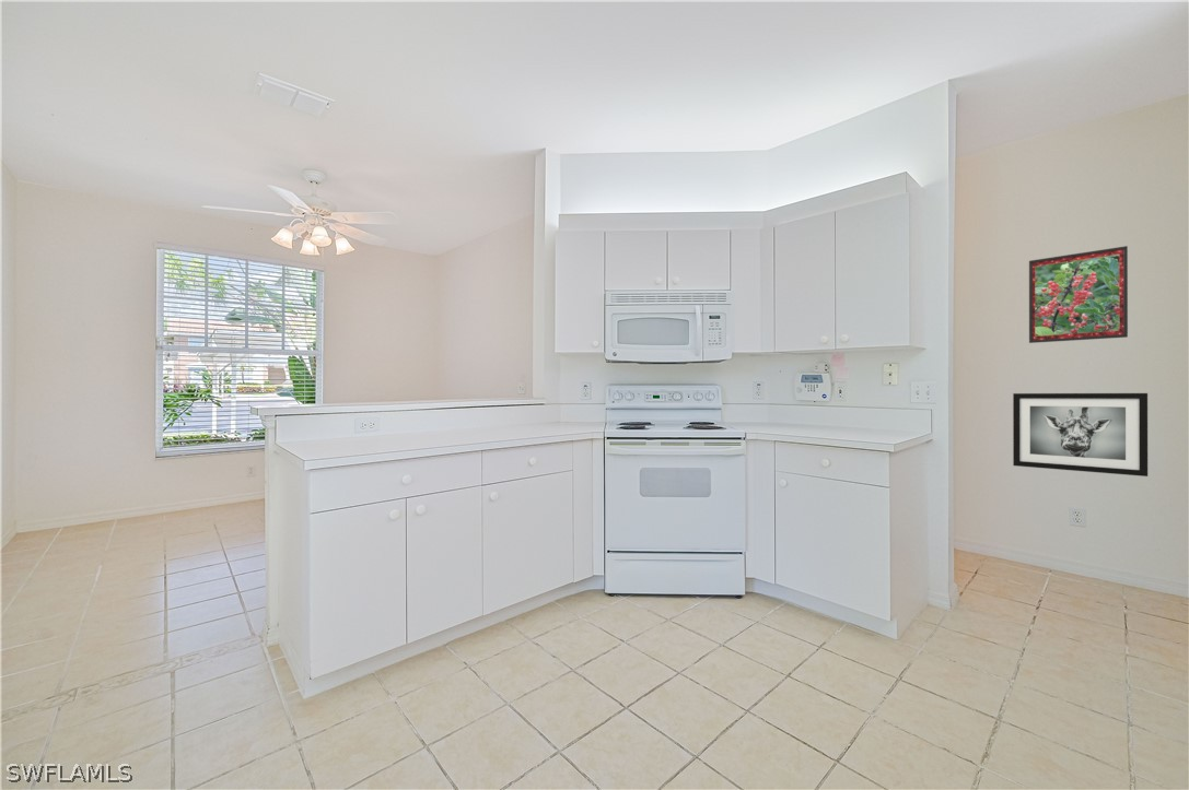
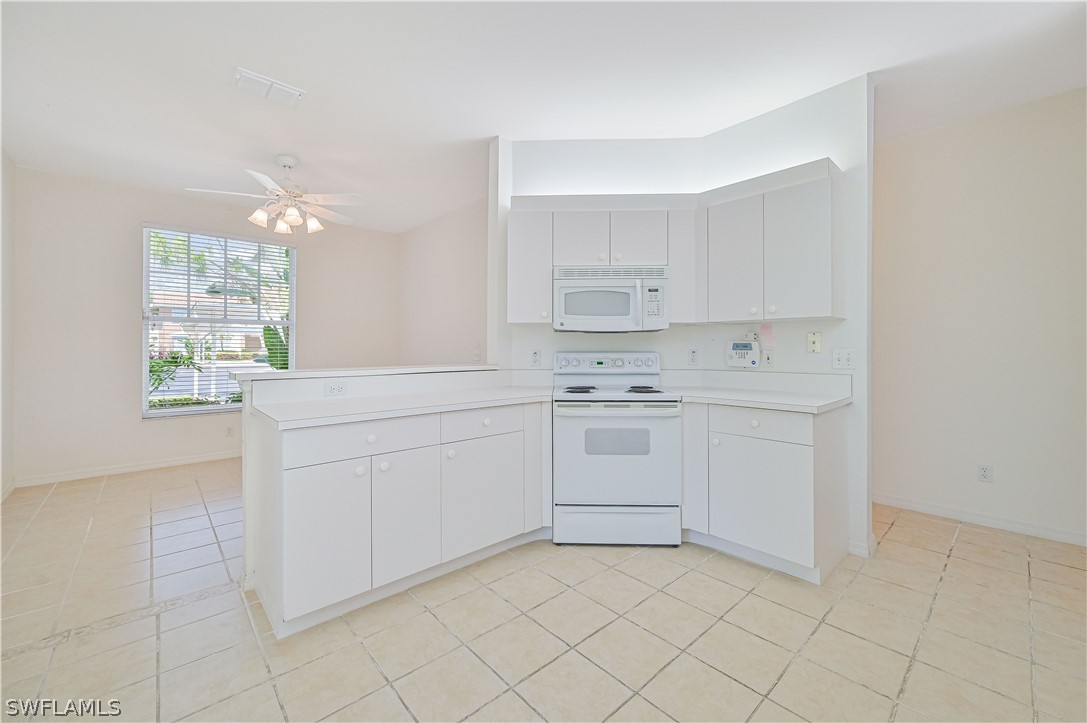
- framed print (1075, 296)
- wall art (1075, 432)
